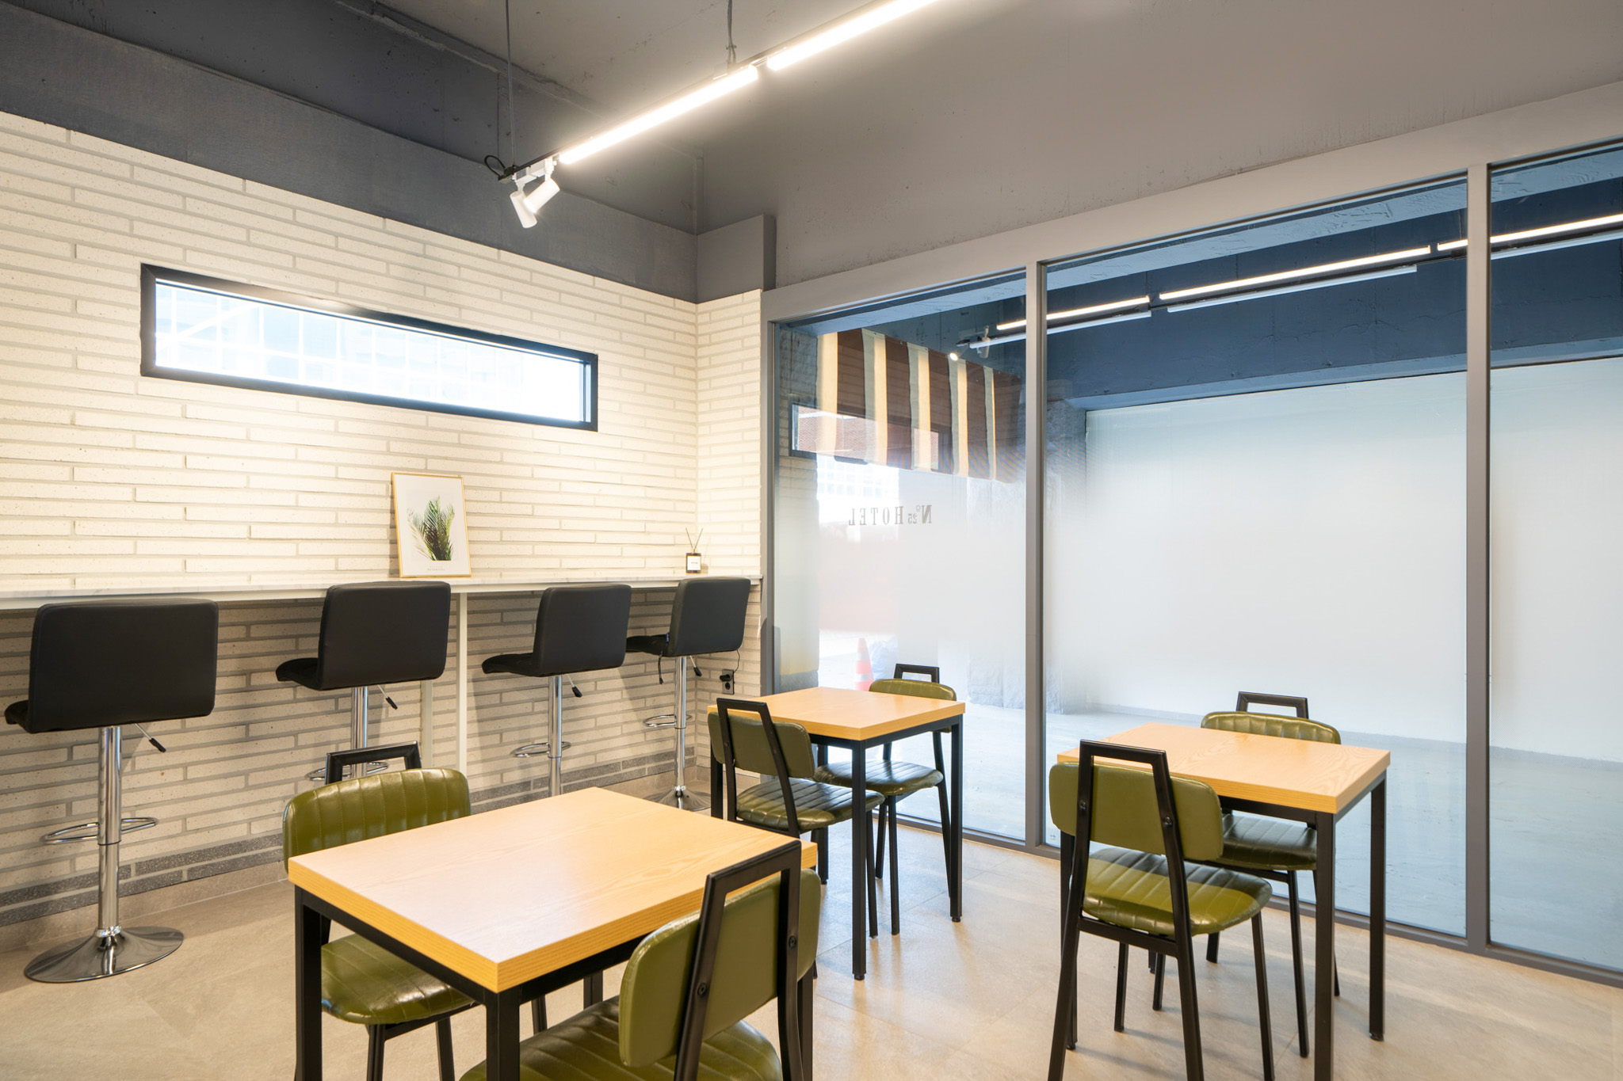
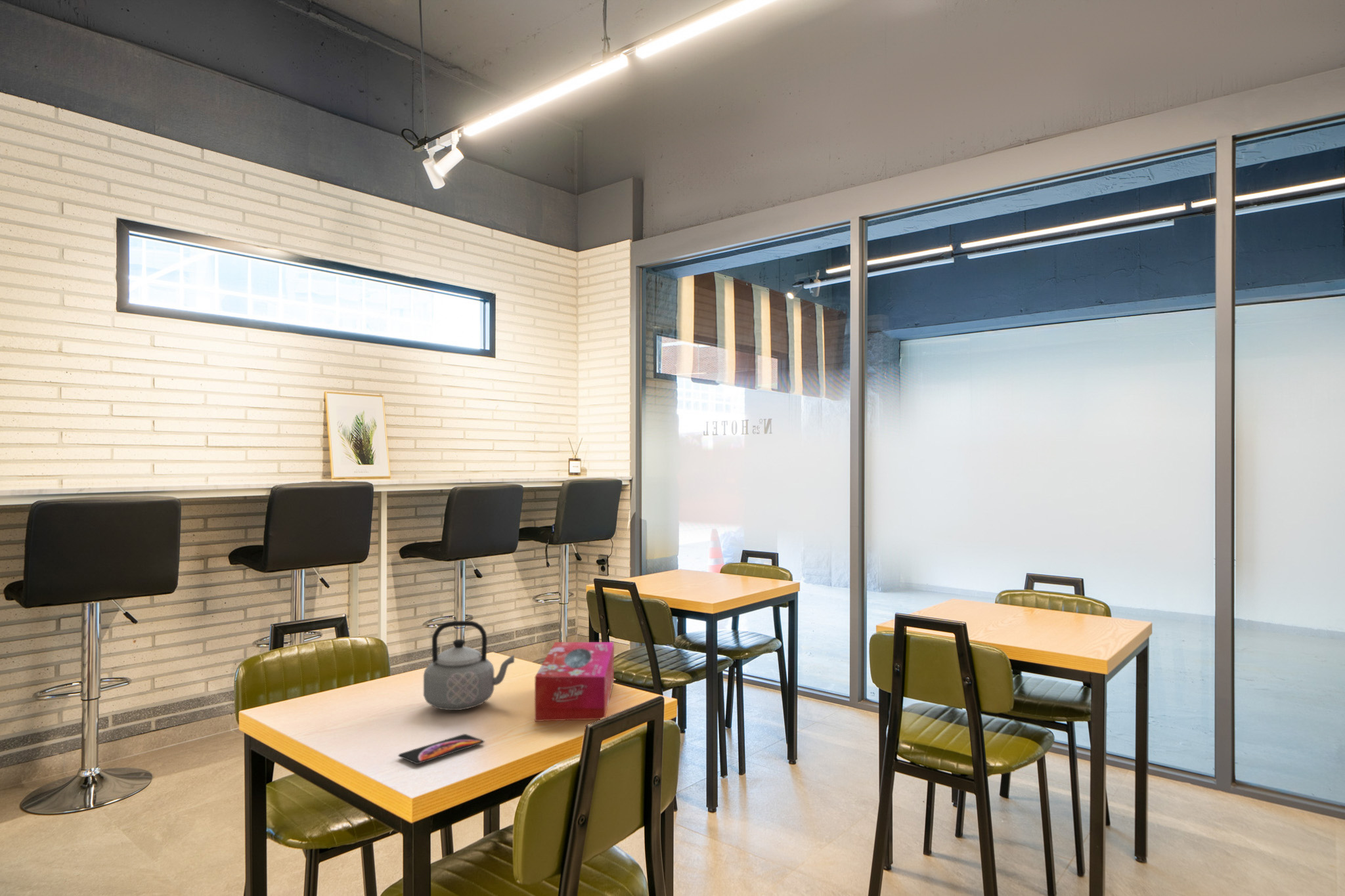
+ smartphone (442, 748)
+ tissue box (577, 679)
+ teapot (469, 662)
